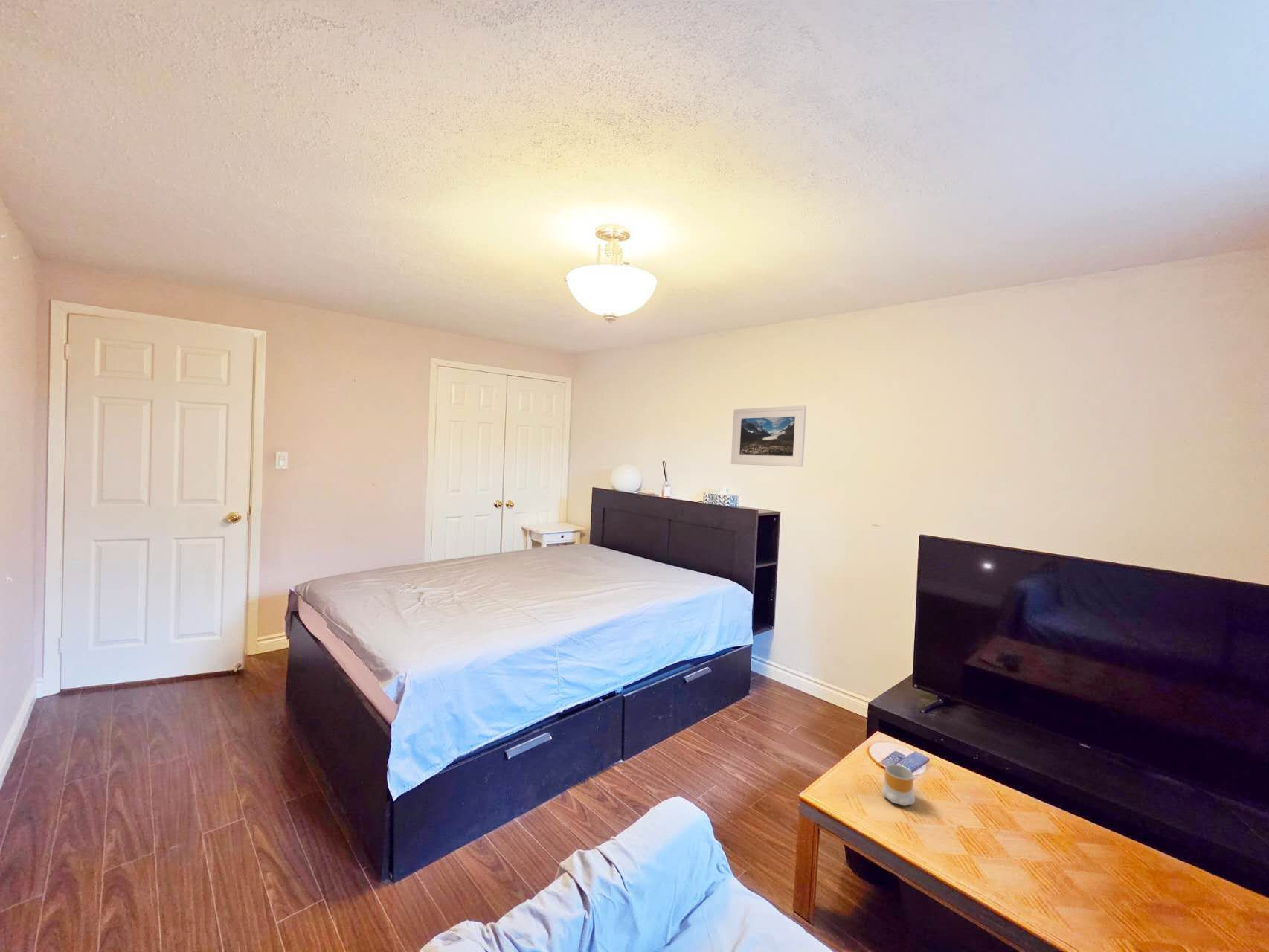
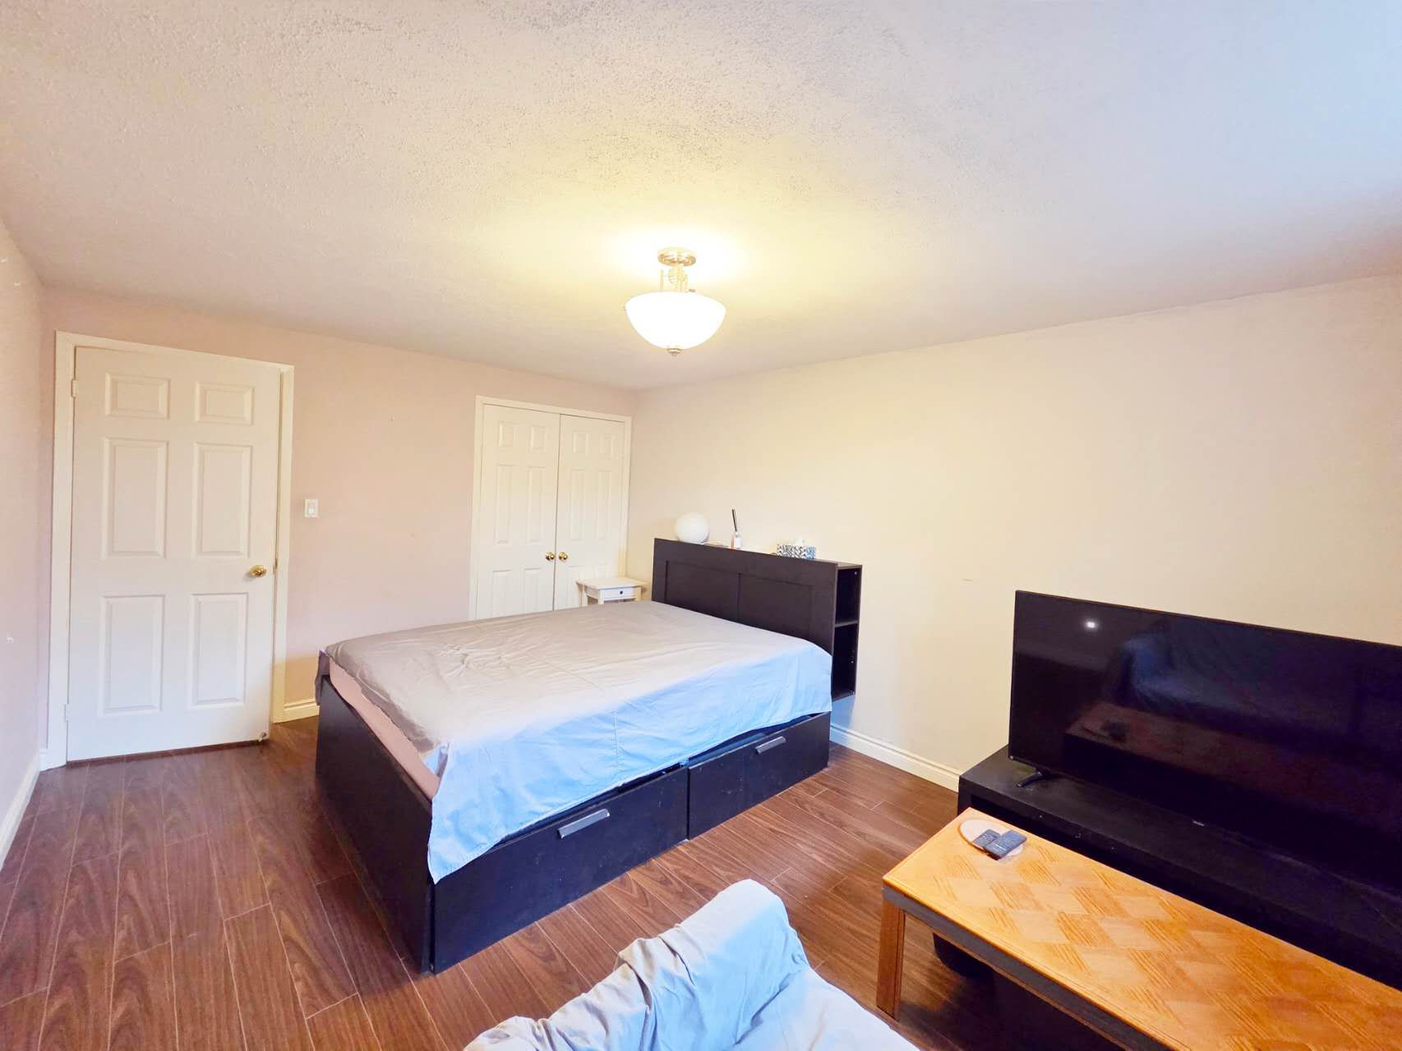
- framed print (766, 436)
- mug (898, 782)
